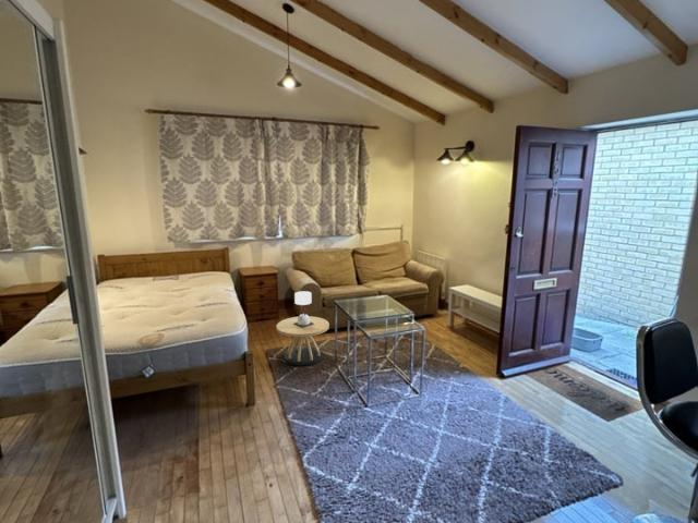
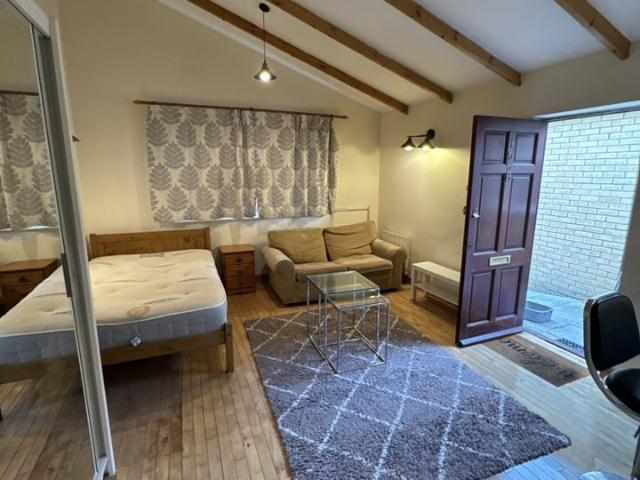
- side table (302, 326)
